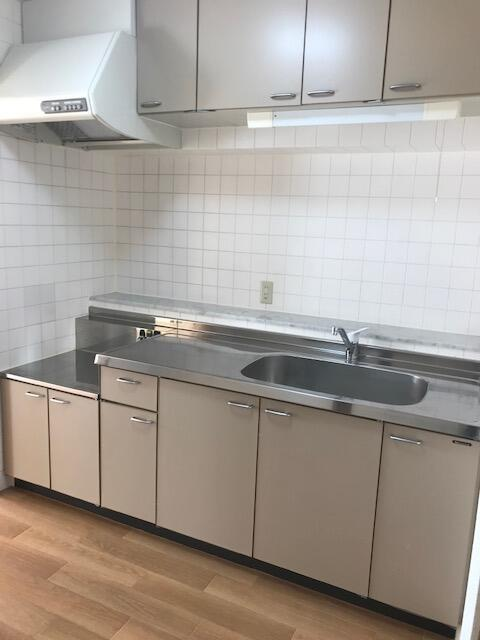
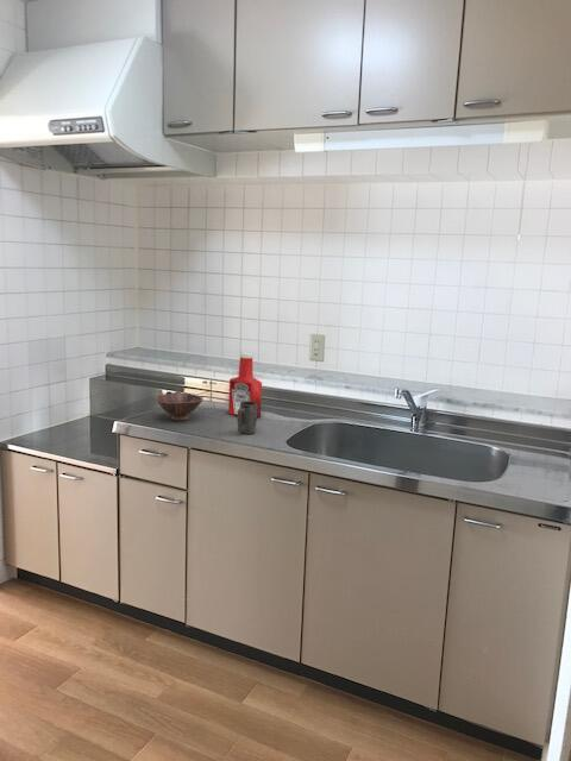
+ bowl (178, 408)
+ soap bottle (245, 384)
+ mug (245, 417)
